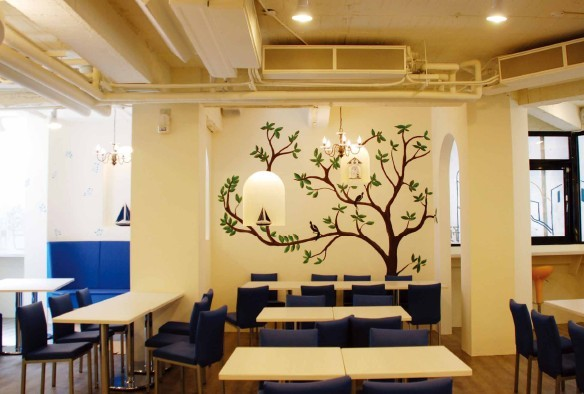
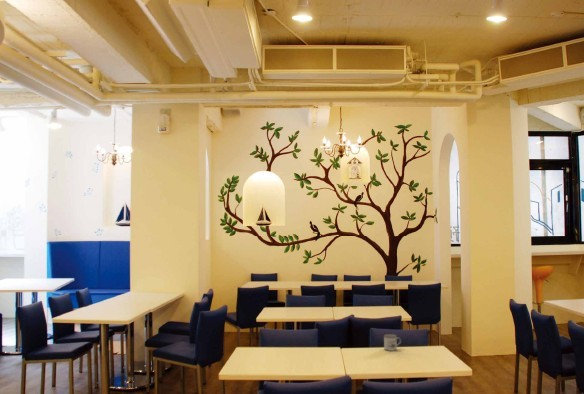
+ mug (392, 342)
